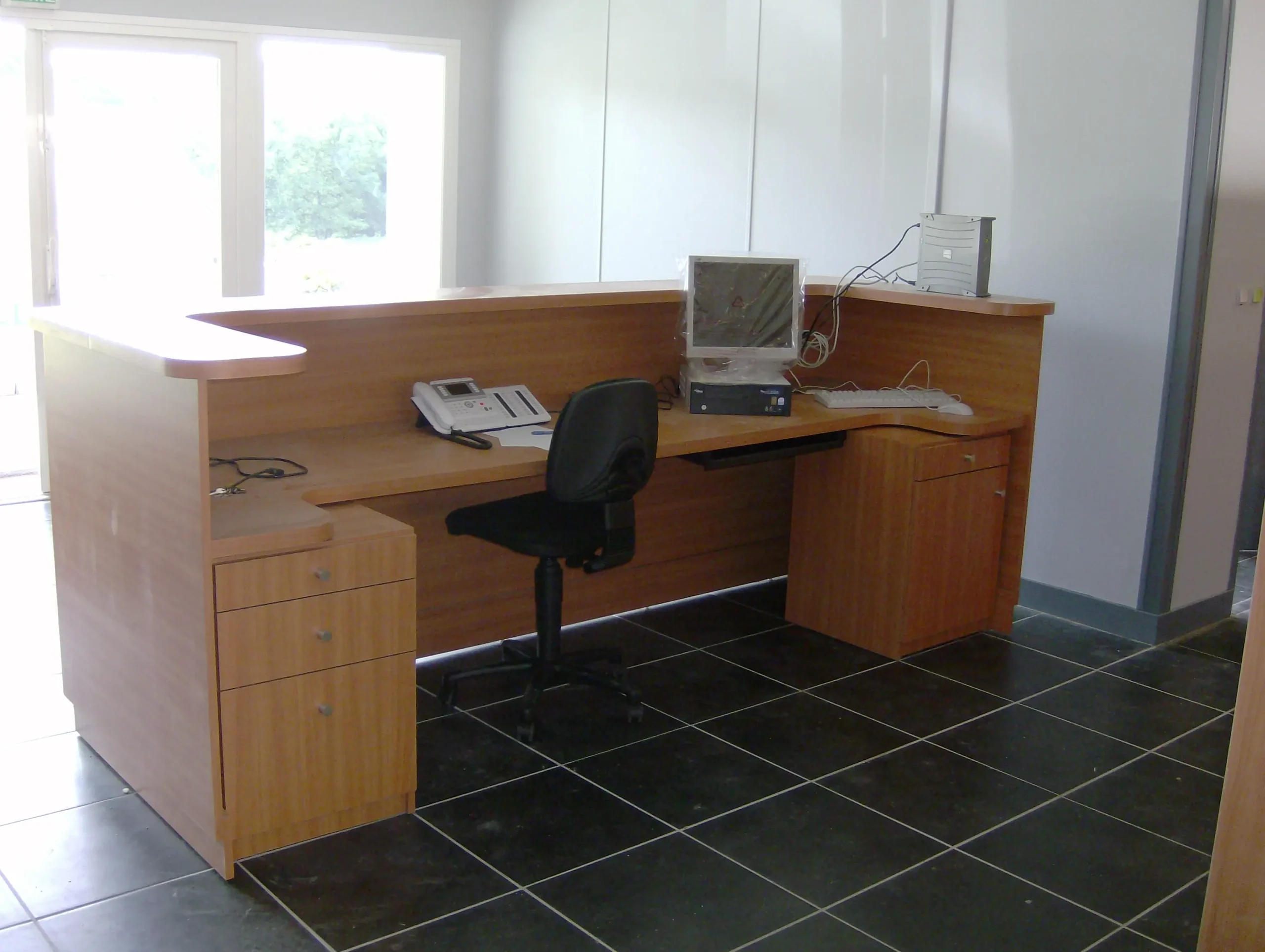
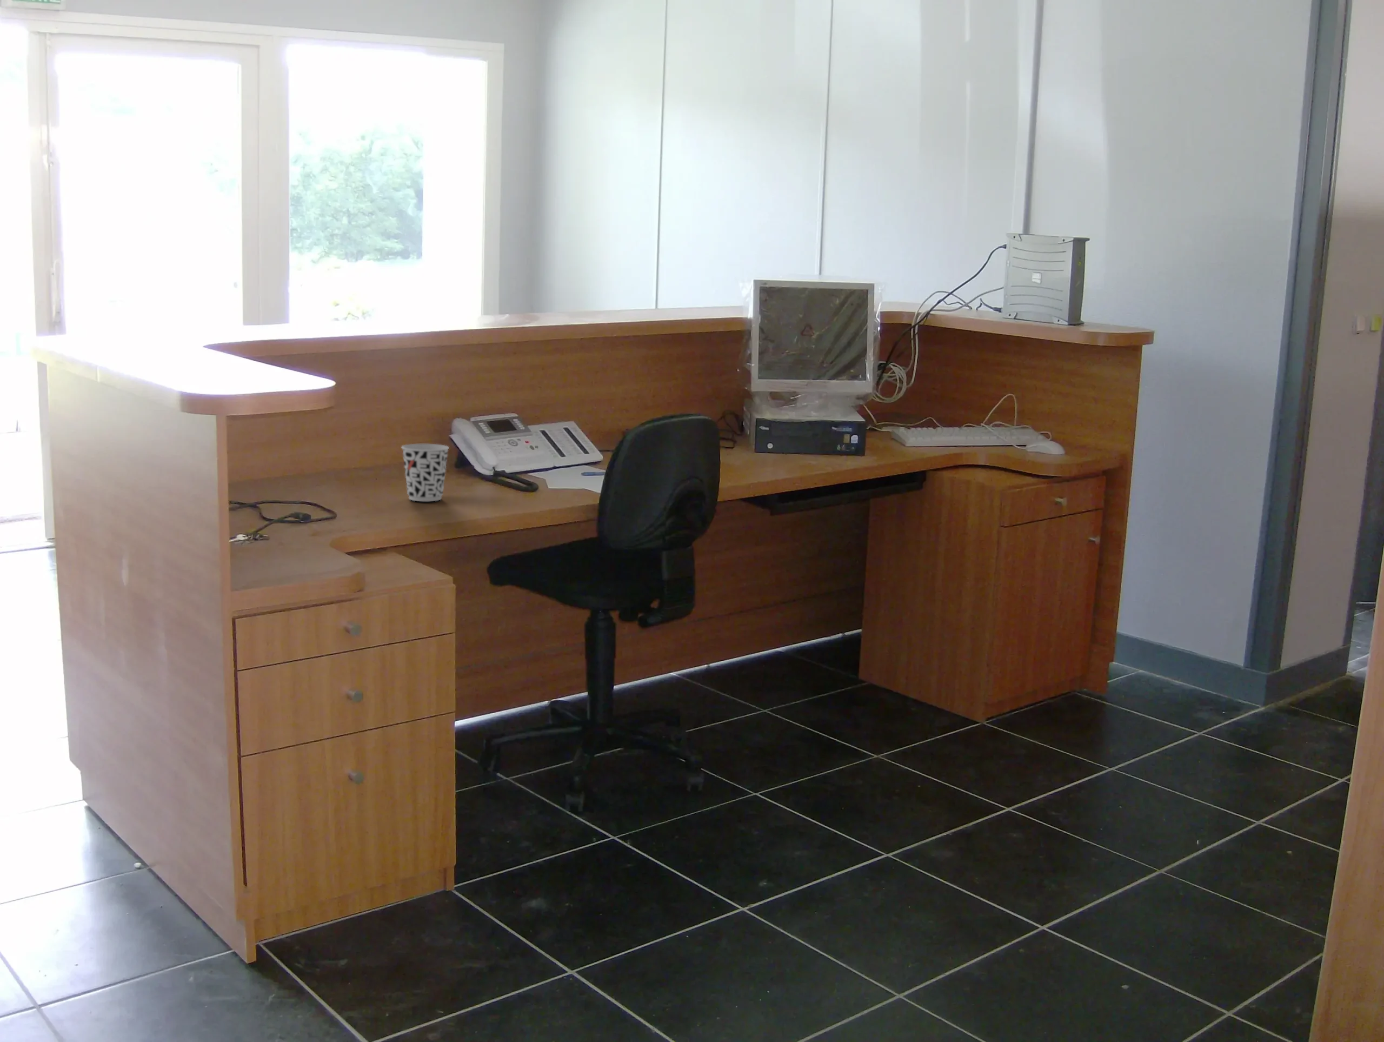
+ cup (424, 473)
